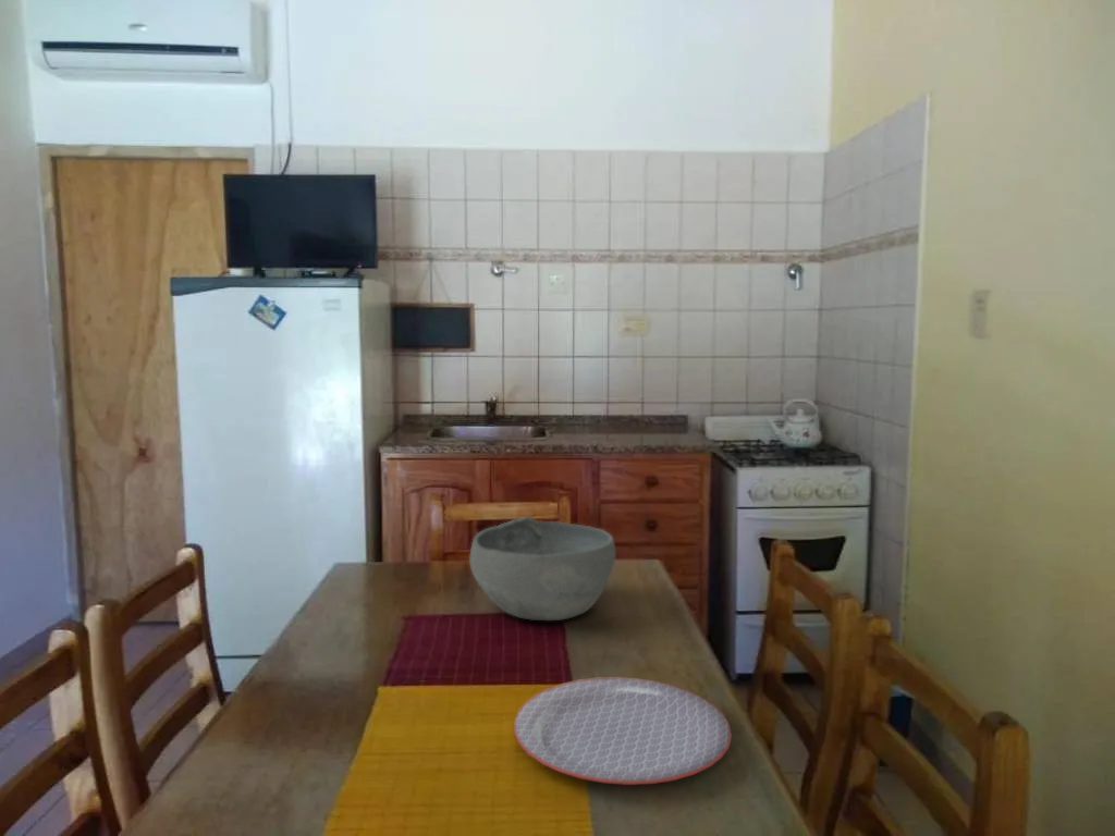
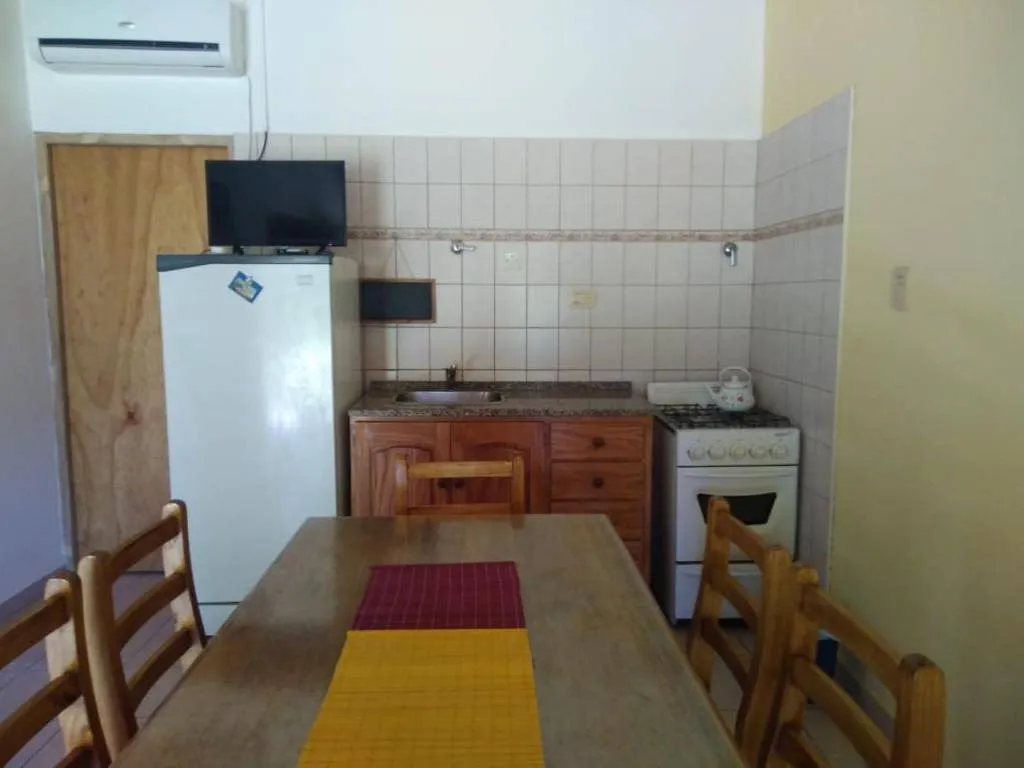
- bowl (542, 569)
- plate (621, 730)
